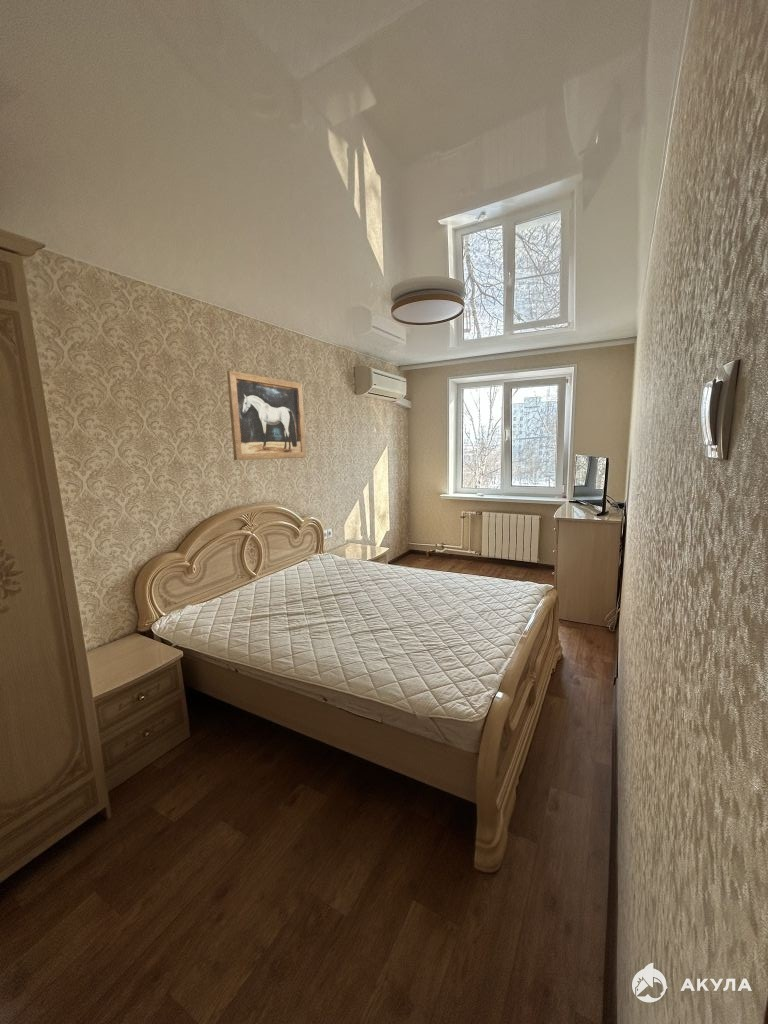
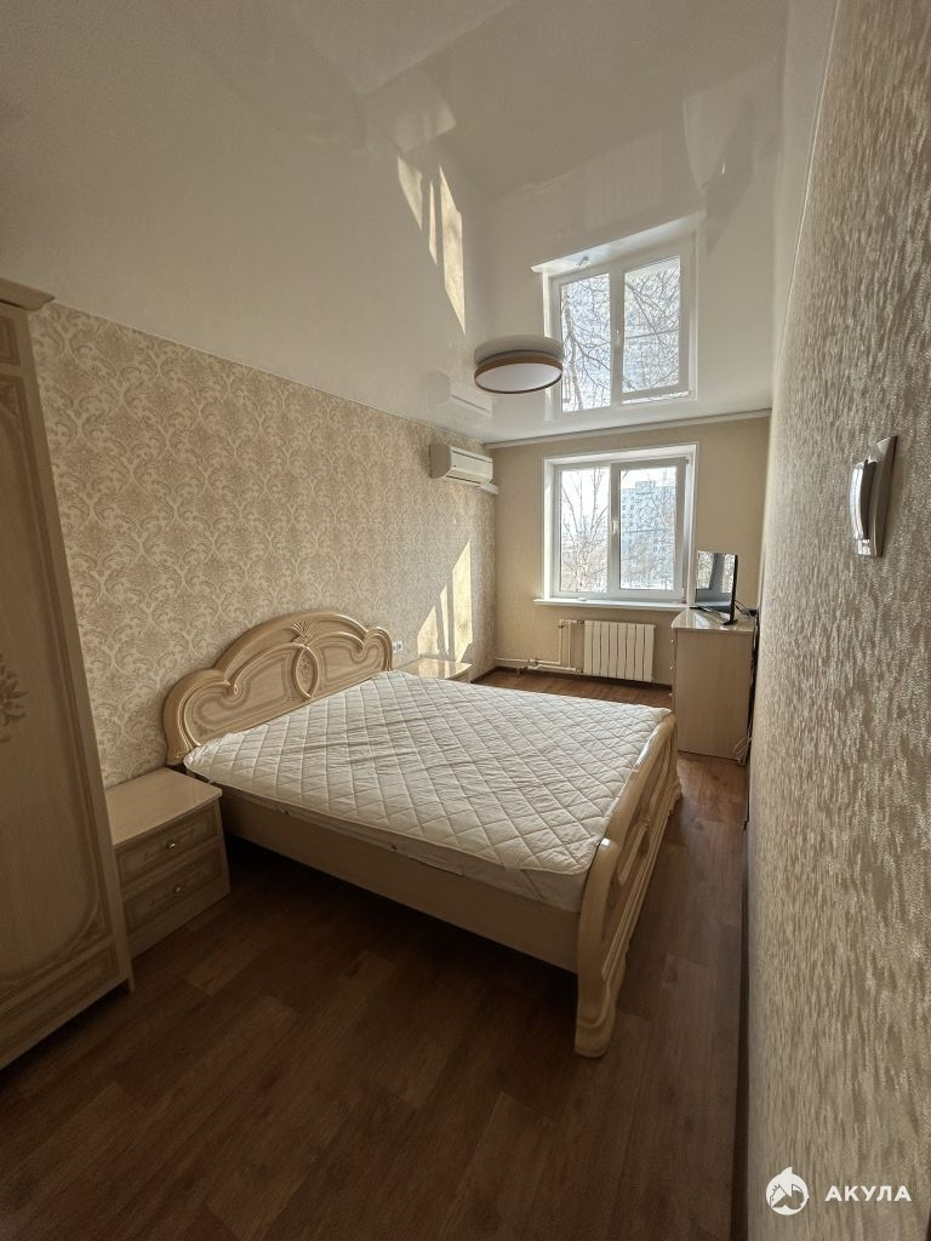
- wall art (270, 418)
